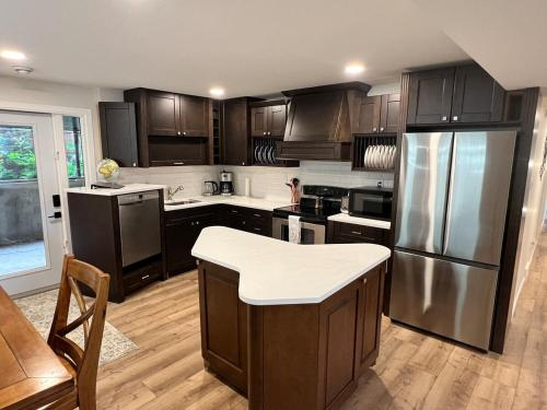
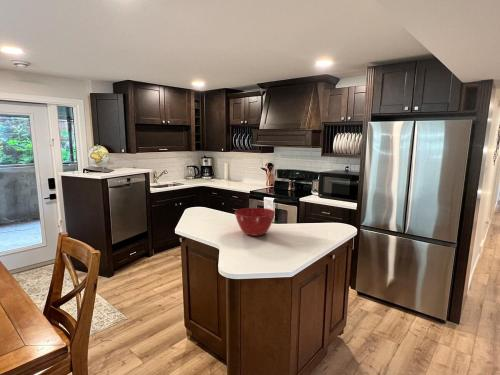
+ mixing bowl (254, 222)
